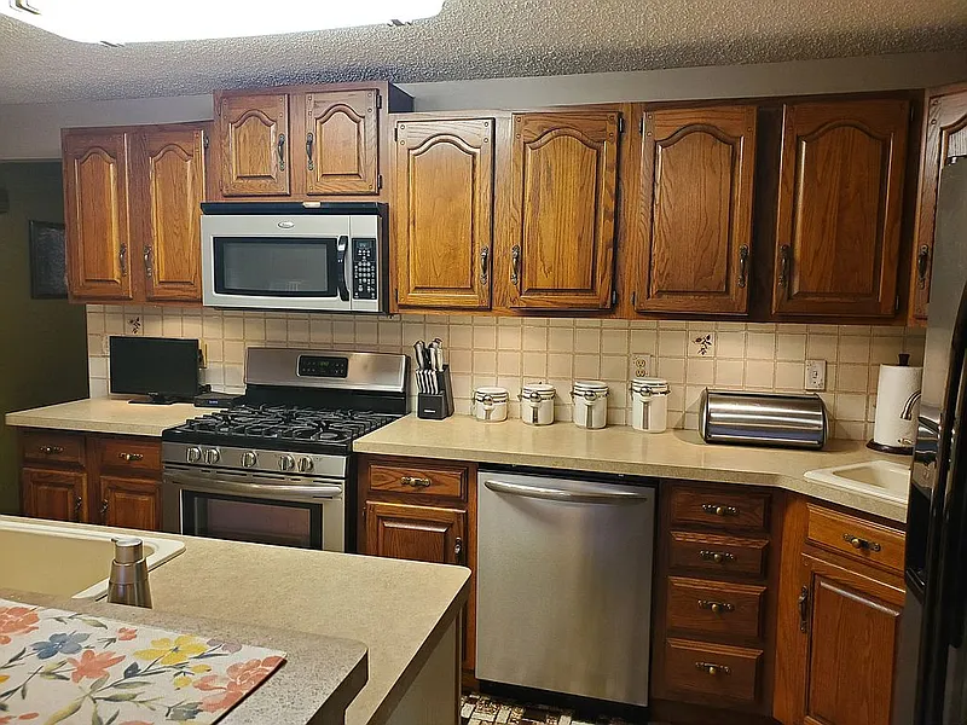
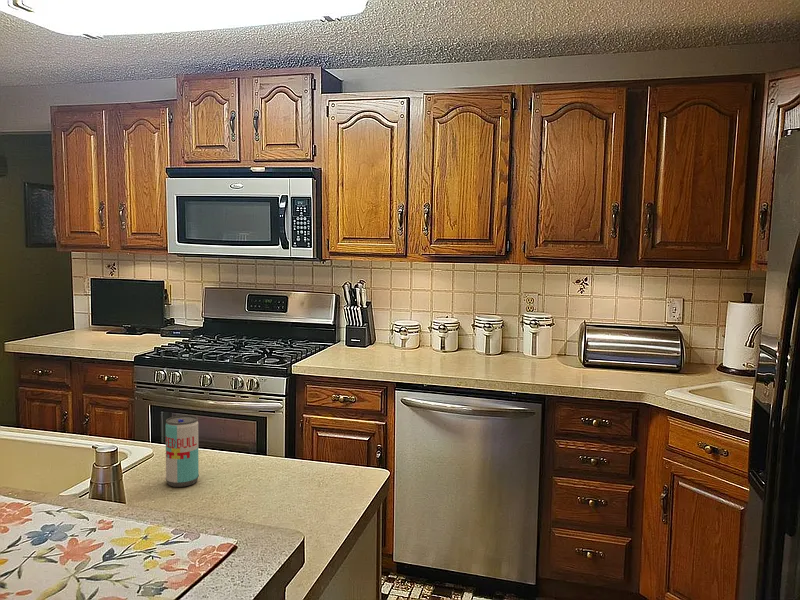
+ beverage can (182, 450)
